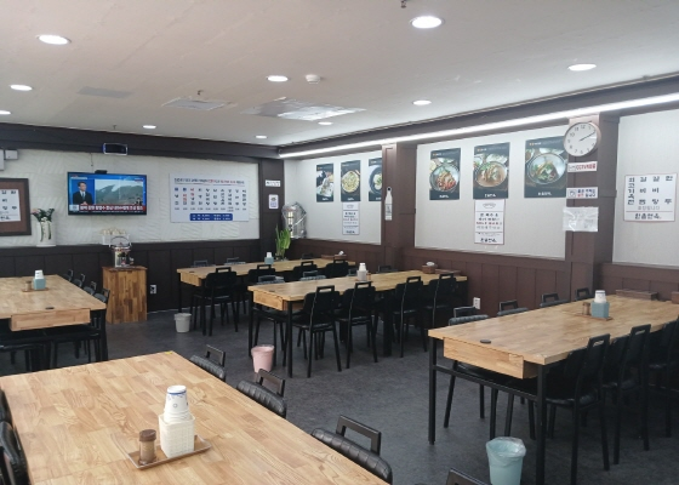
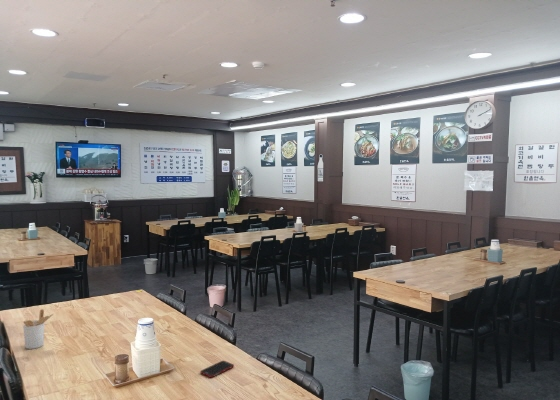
+ cell phone (217, 368)
+ utensil holder (38, 329)
